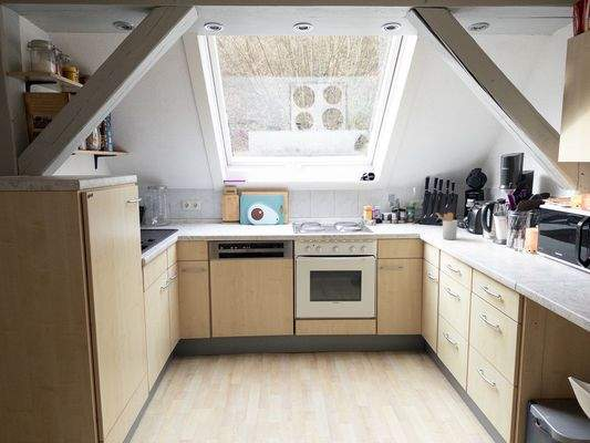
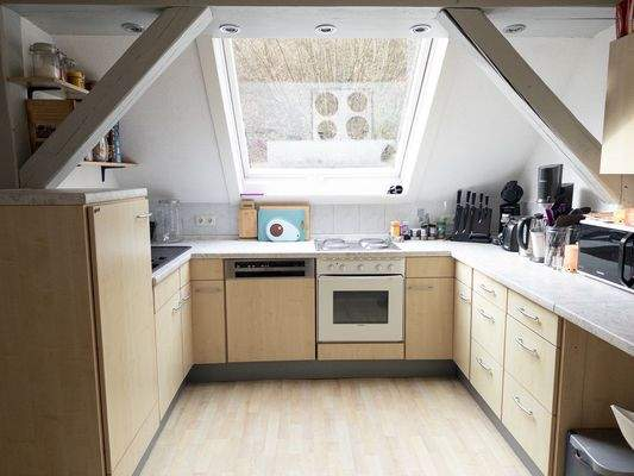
- utensil holder (445, 225)
